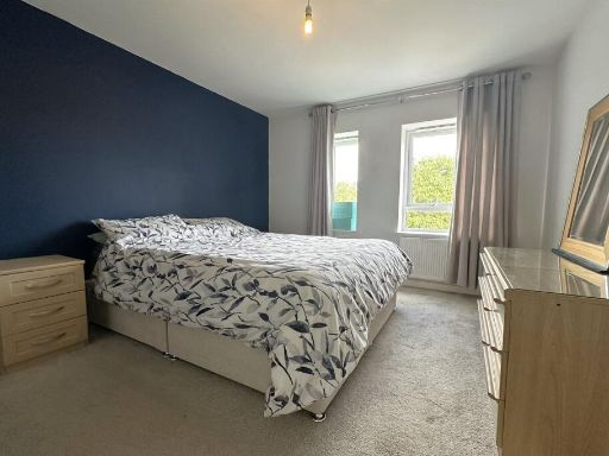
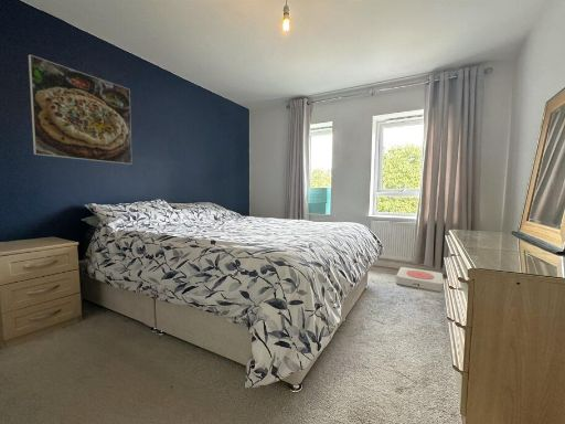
+ air purifier (419, 277)
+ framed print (87, 117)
